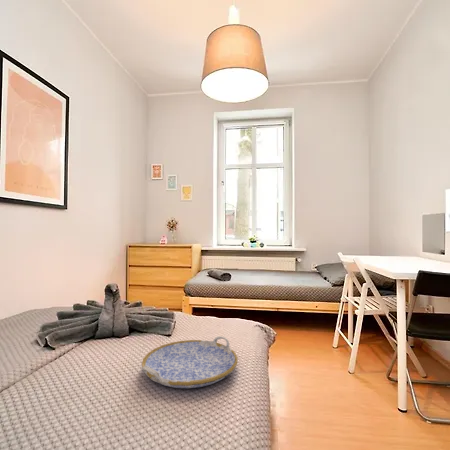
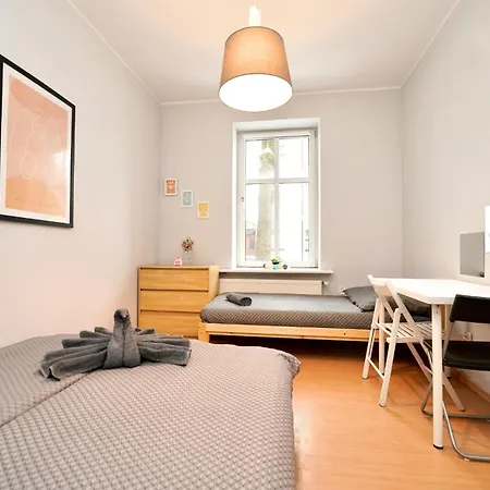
- serving tray (190, 359)
